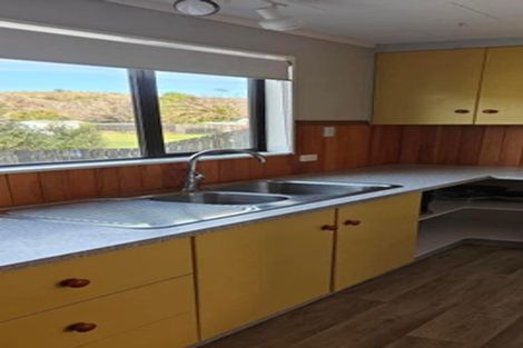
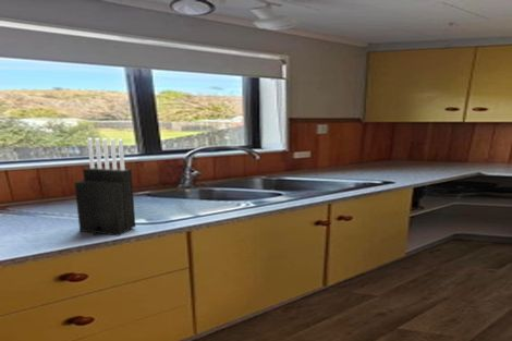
+ knife block (101, 185)
